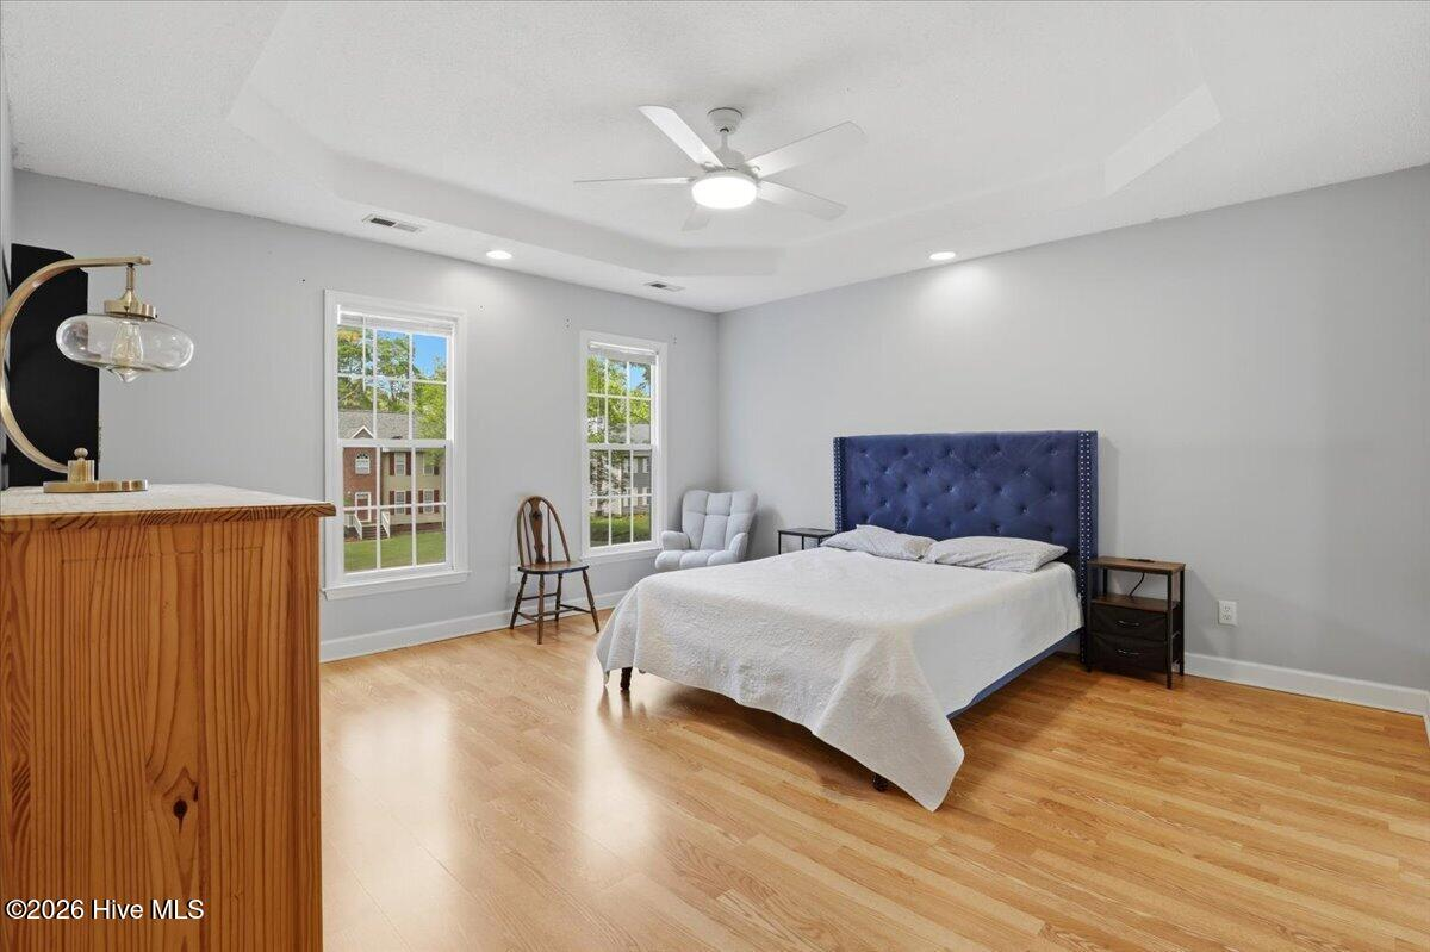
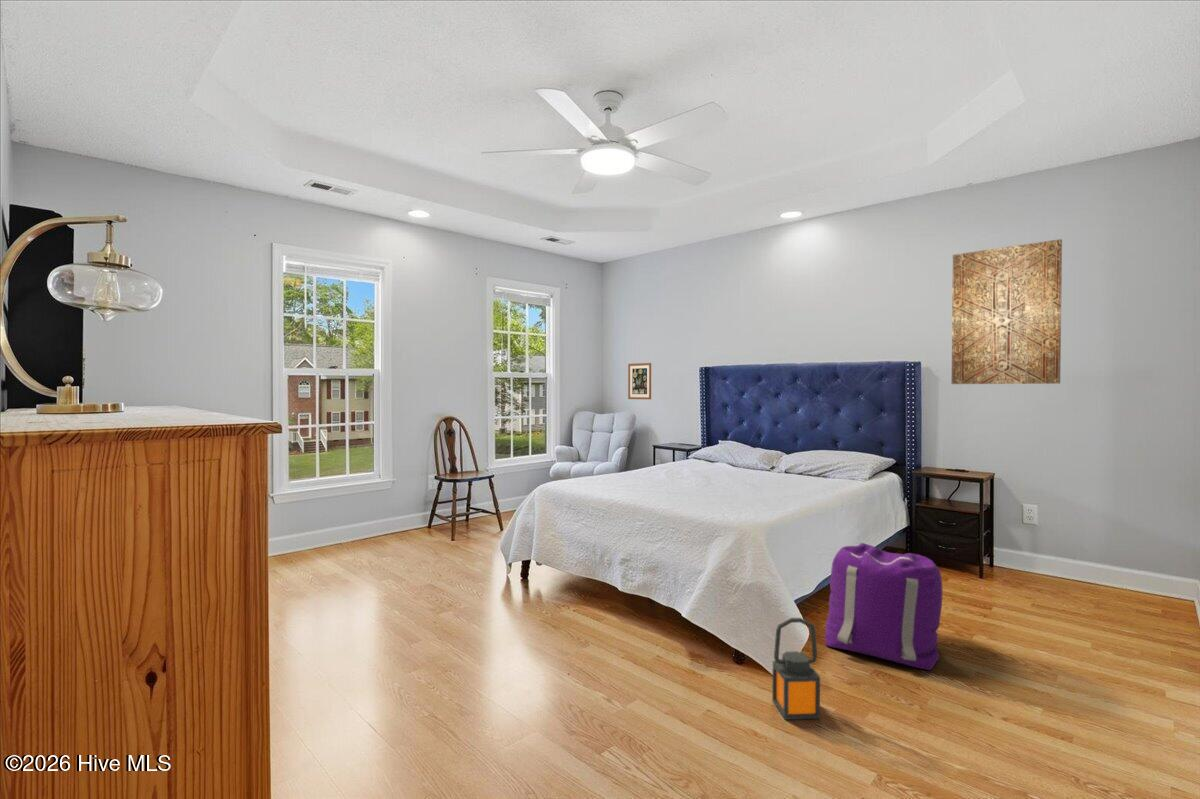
+ wall art (1003, 315)
+ lantern (795, 663)
+ wall art (639, 381)
+ backpack (881, 599)
